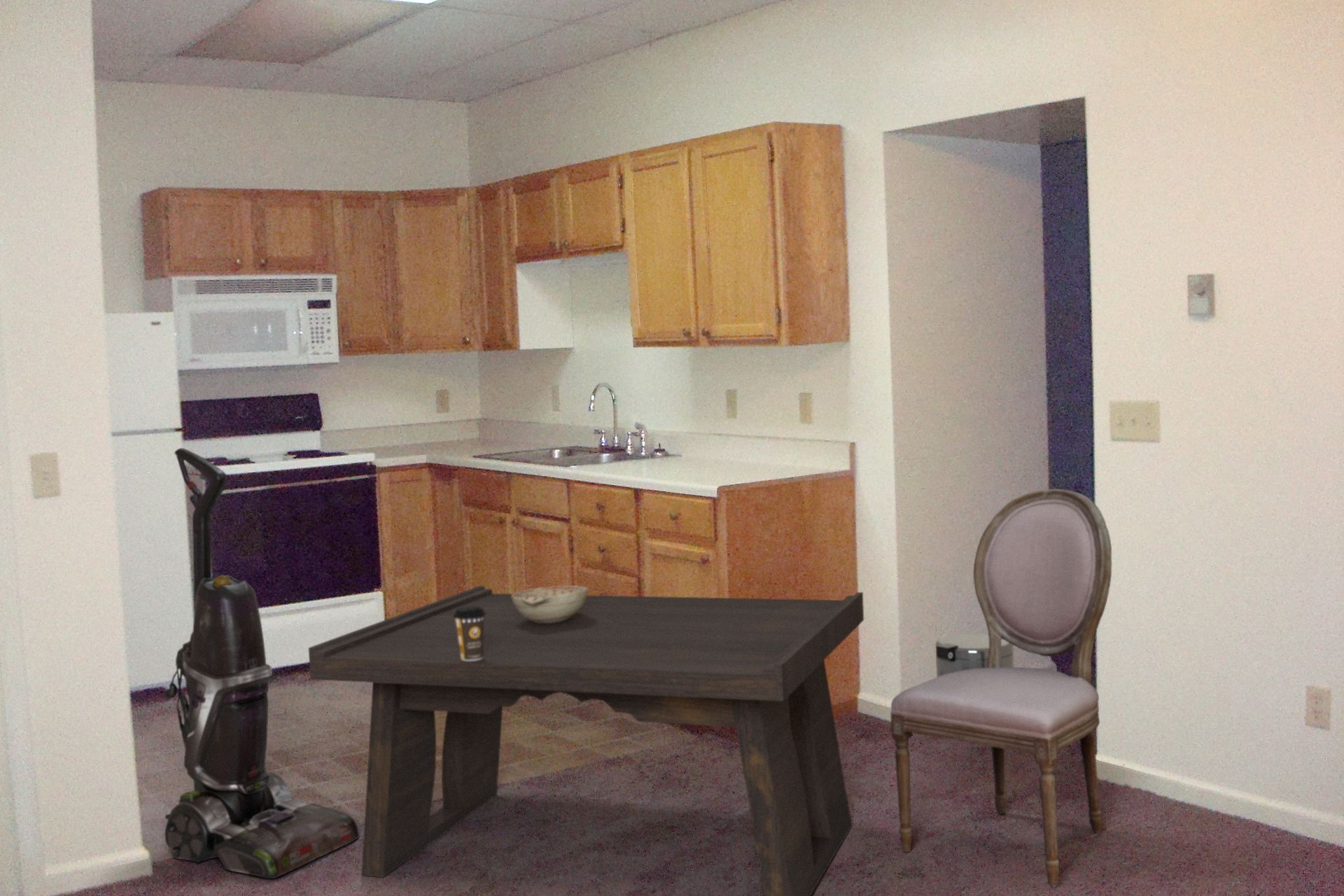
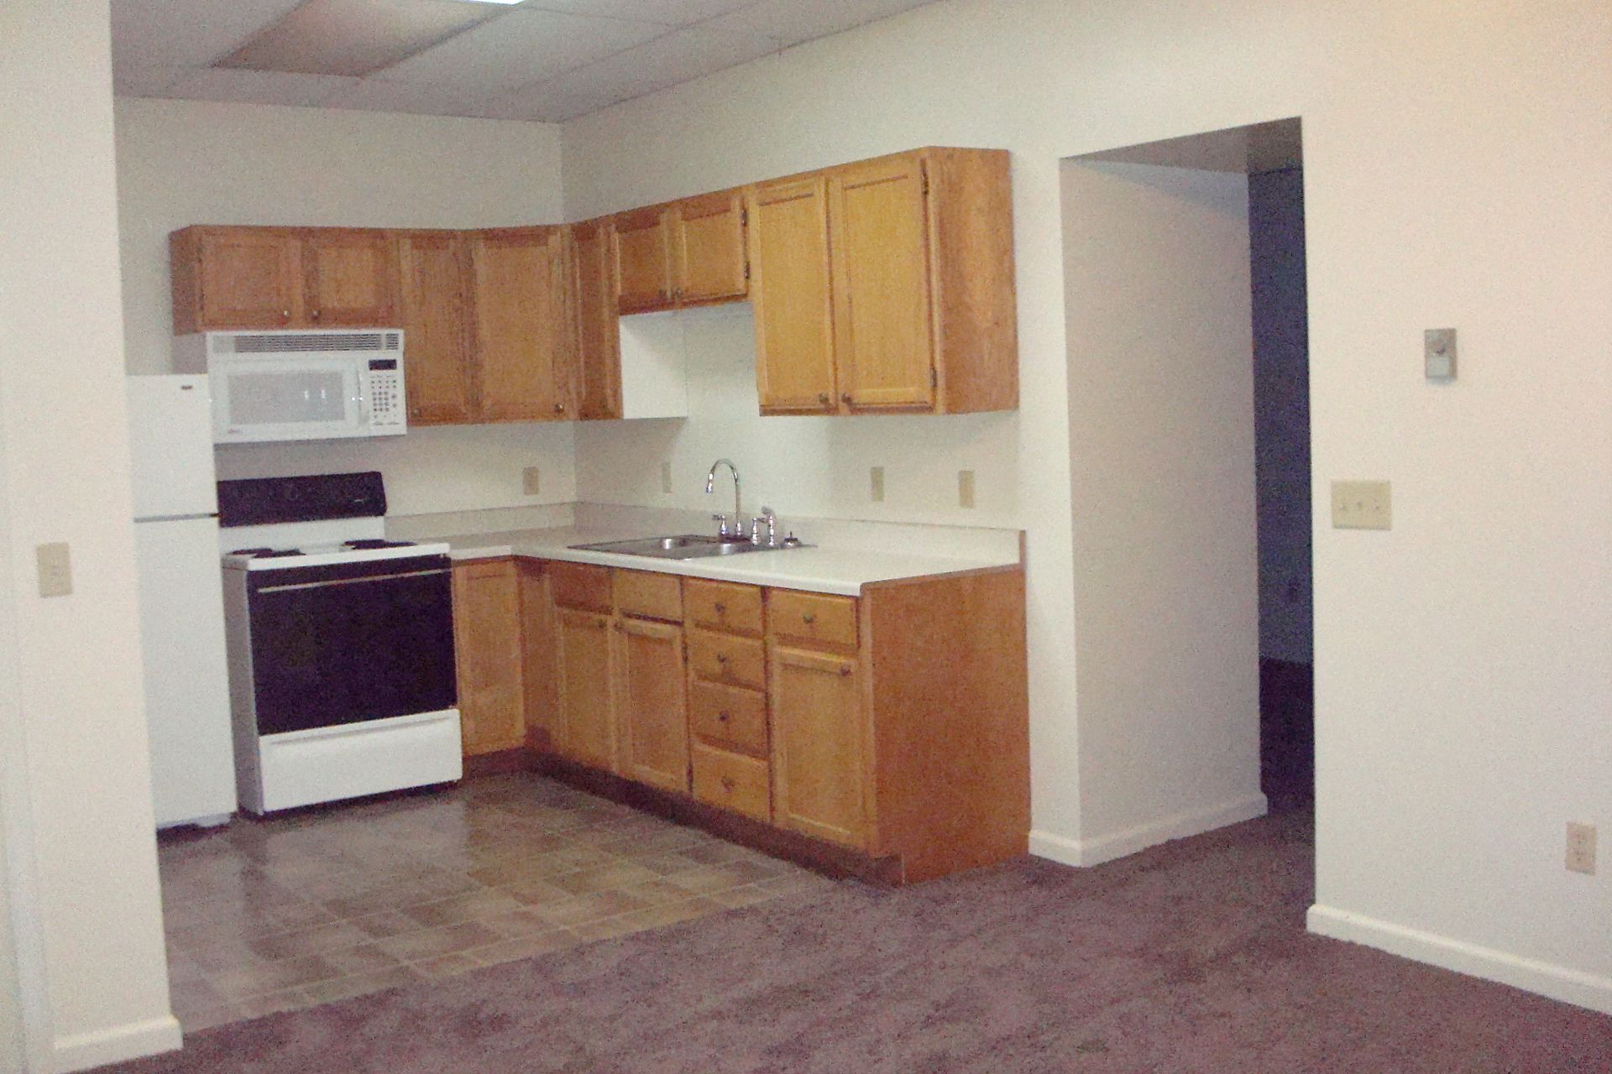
- decorative bowl (550, 604)
- dining chair (1004, 673)
- coffee cup (470, 632)
- coffee table (615, 712)
- vacuum cleaner (251, 649)
- trash can (975, 668)
